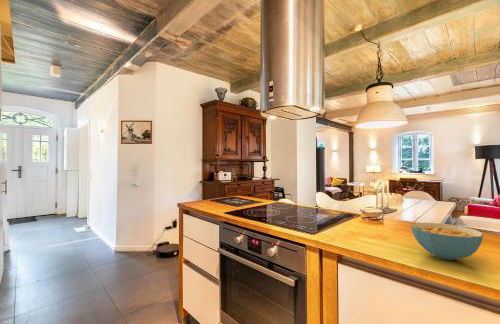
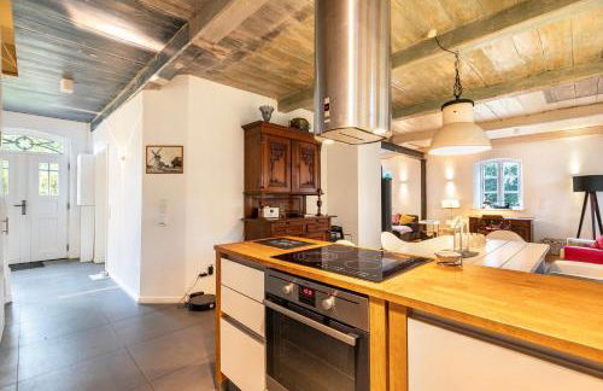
- cereal bowl (445, 242)
